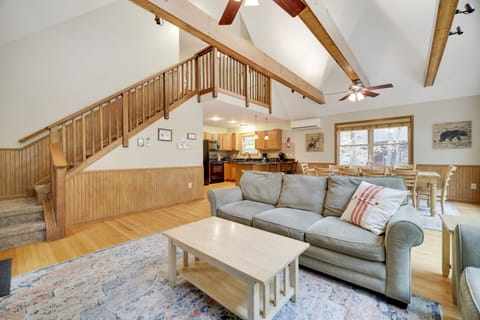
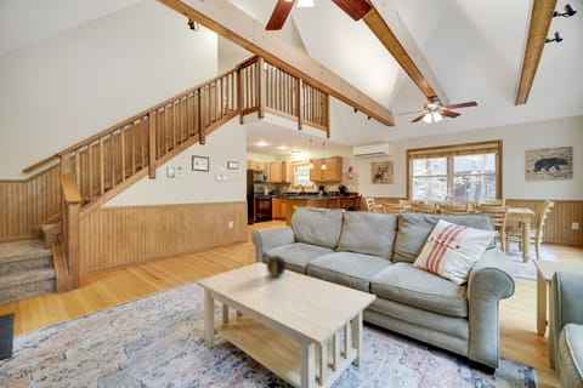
+ decorative orb (276, 266)
